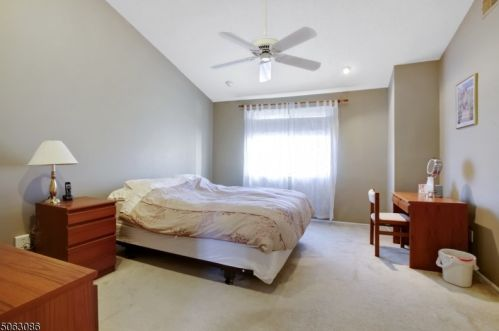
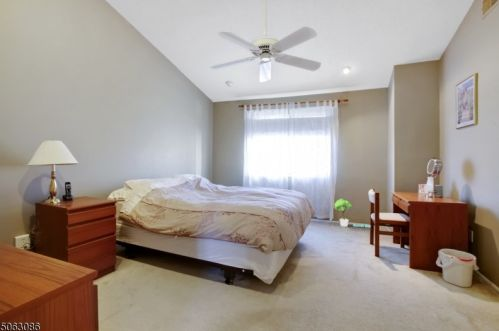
+ potted tree (351, 206)
